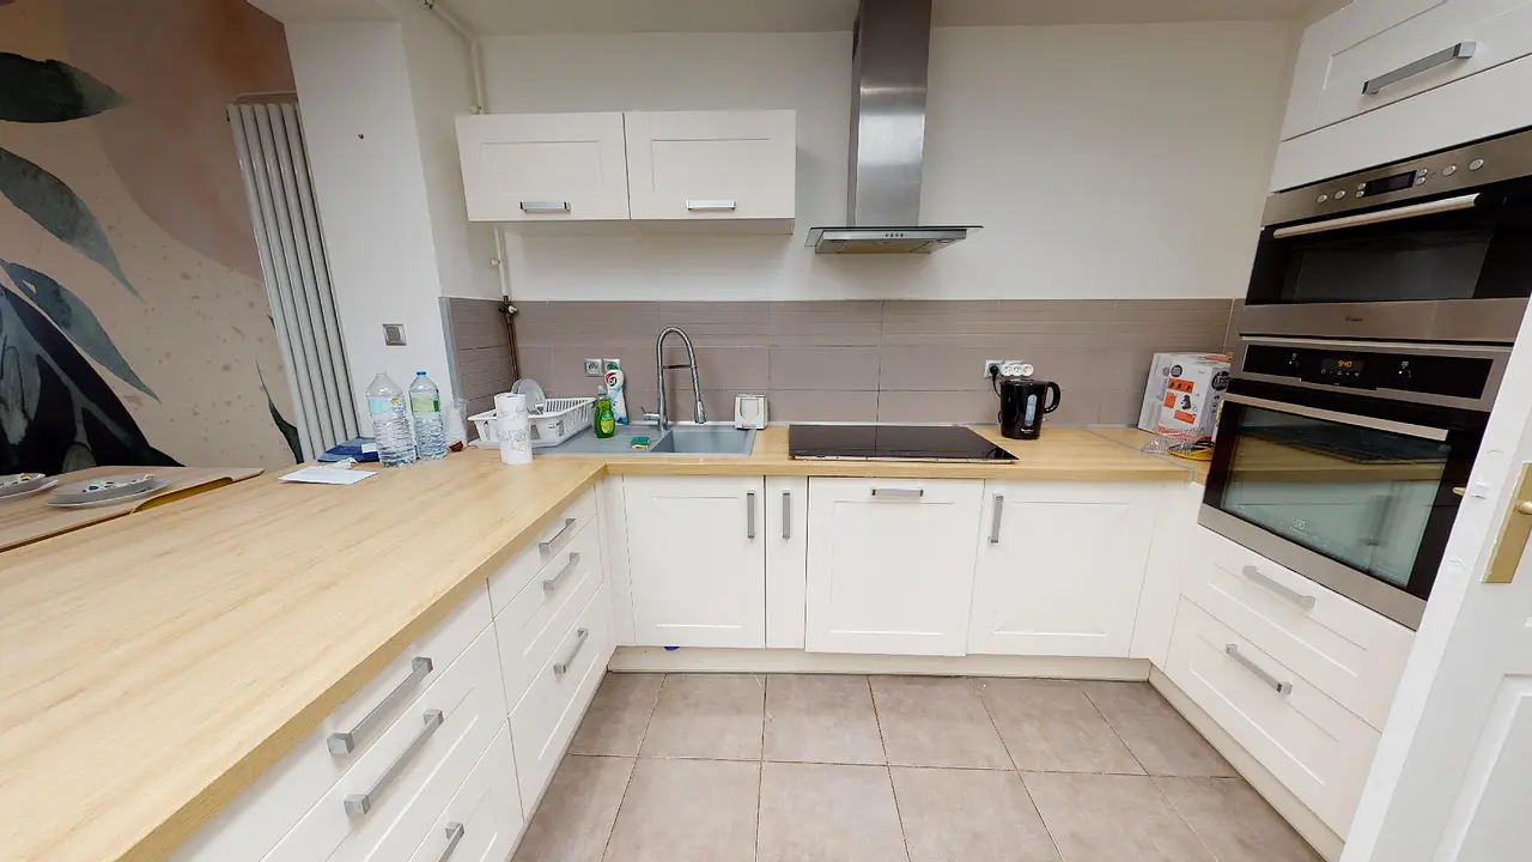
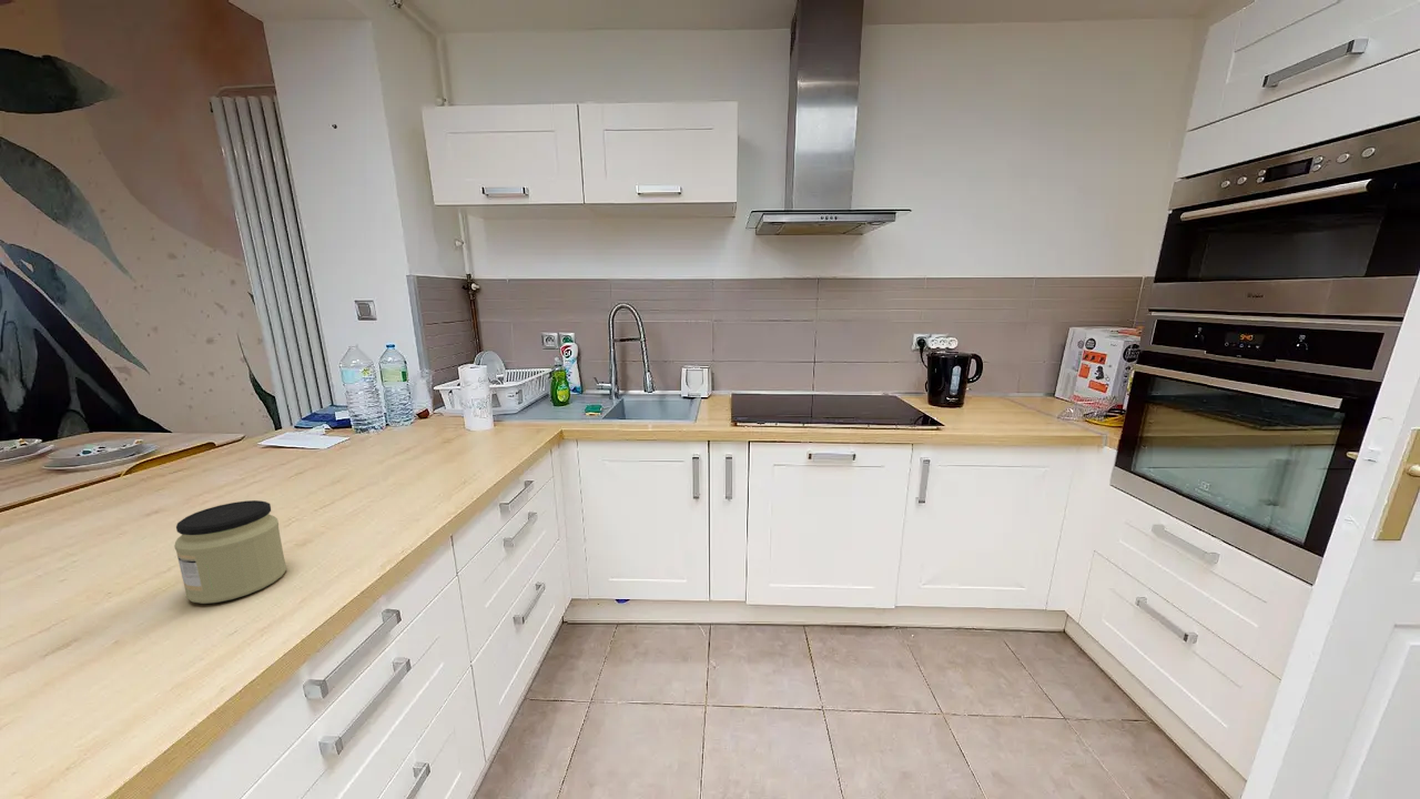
+ jar (232, 548)
